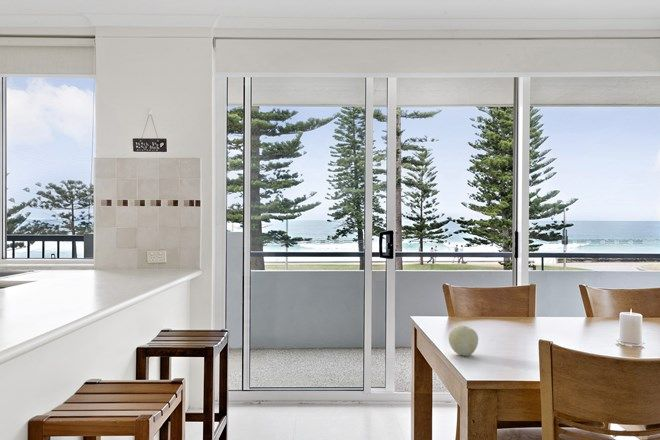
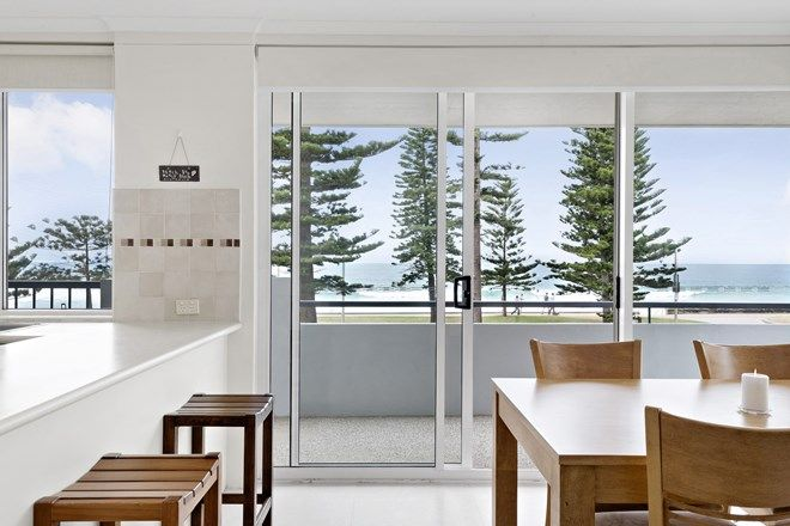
- fruit (463, 340)
